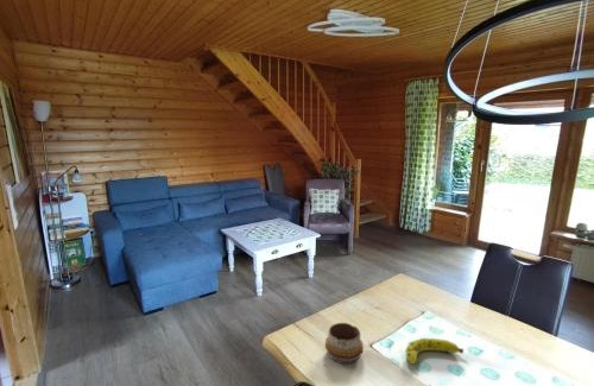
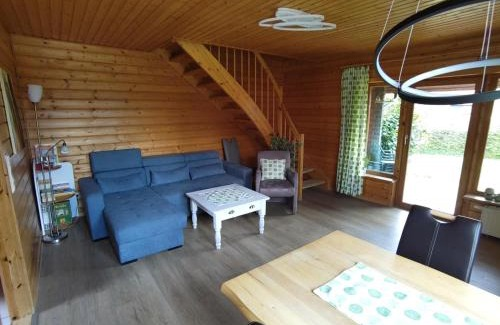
- fruit (434, 349)
- decorative bowl (343, 342)
